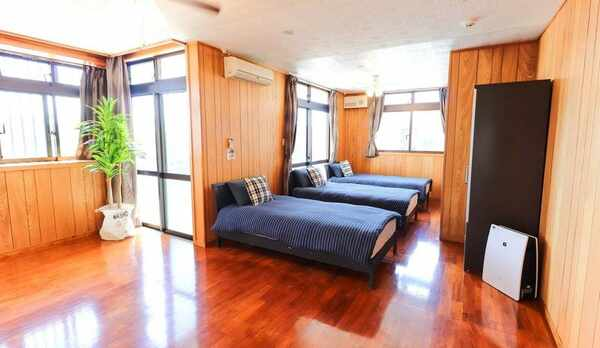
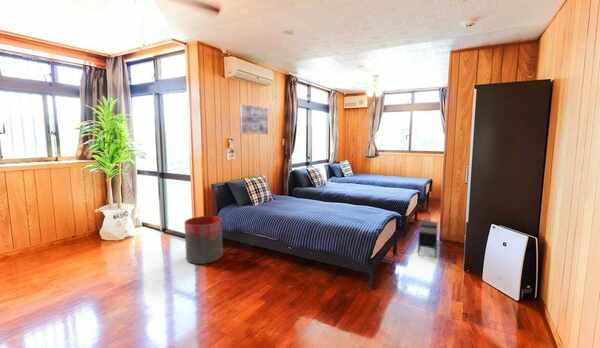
+ nightstand (428, 237)
+ trash can (204, 239)
+ wall art (254, 120)
